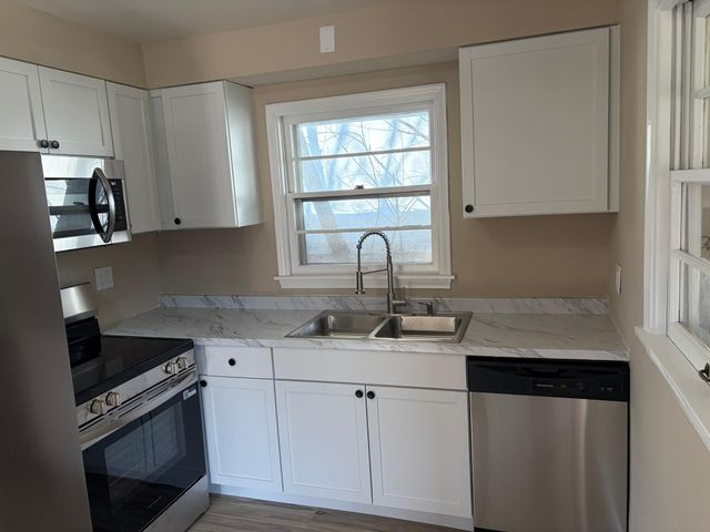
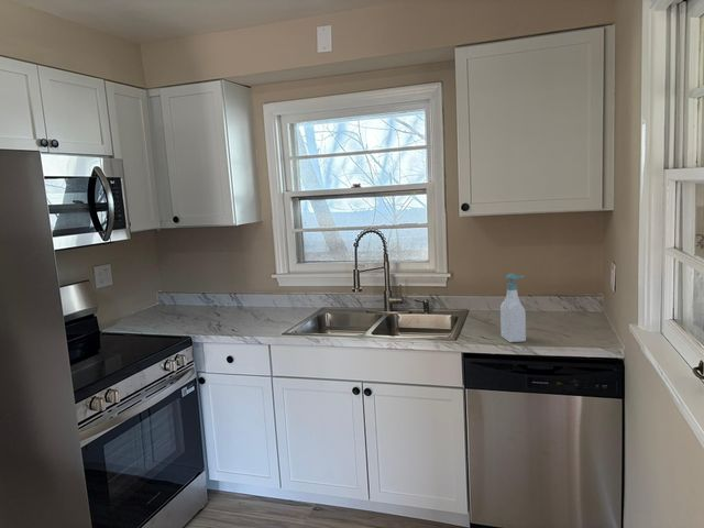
+ soap bottle (514, 306)
